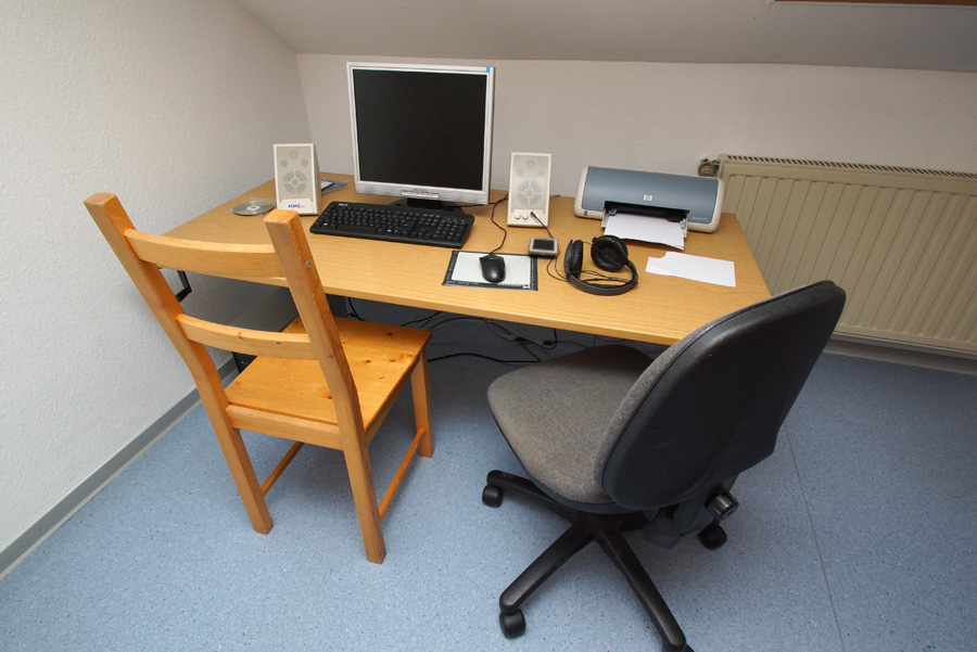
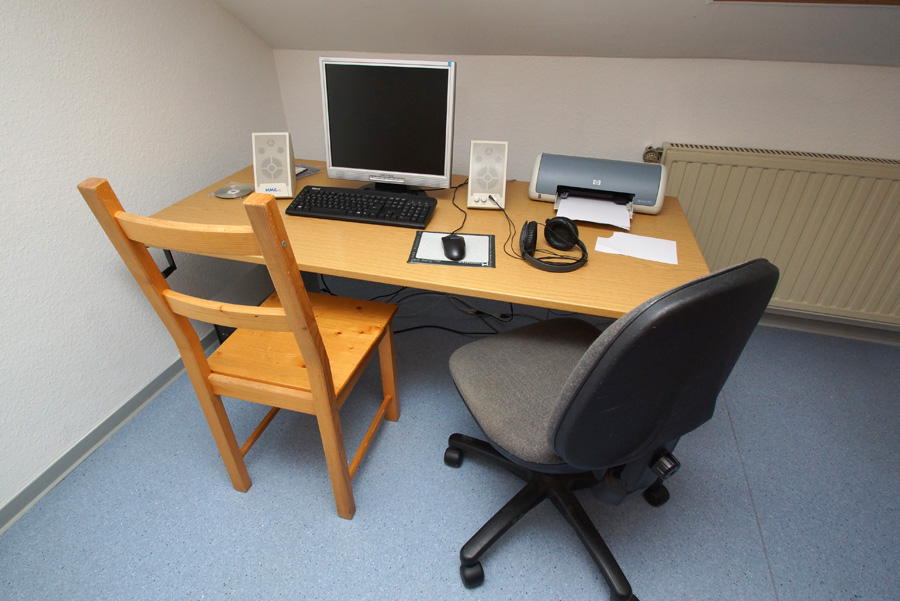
- cell phone (543, 245)
